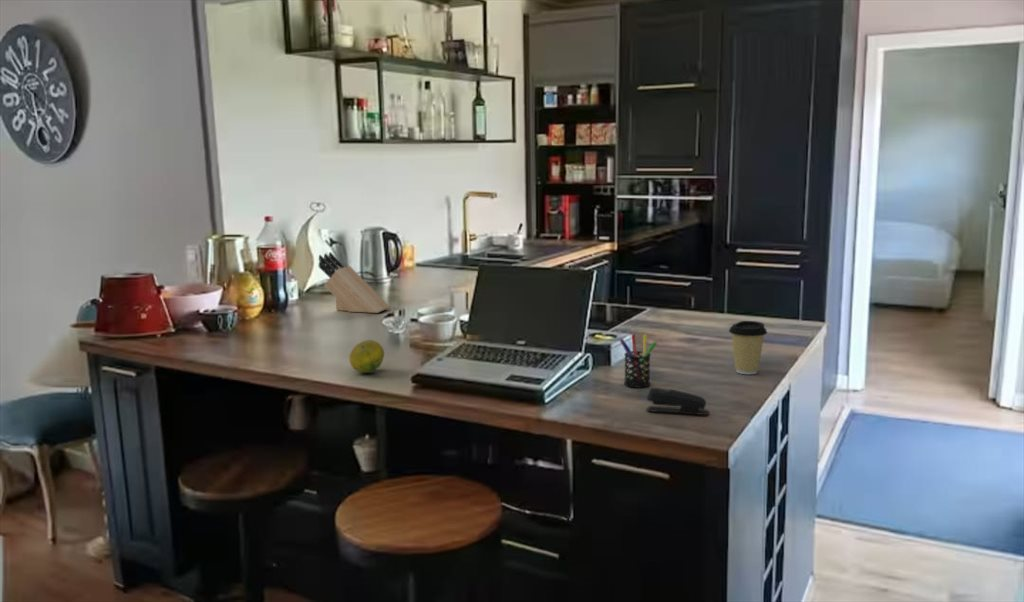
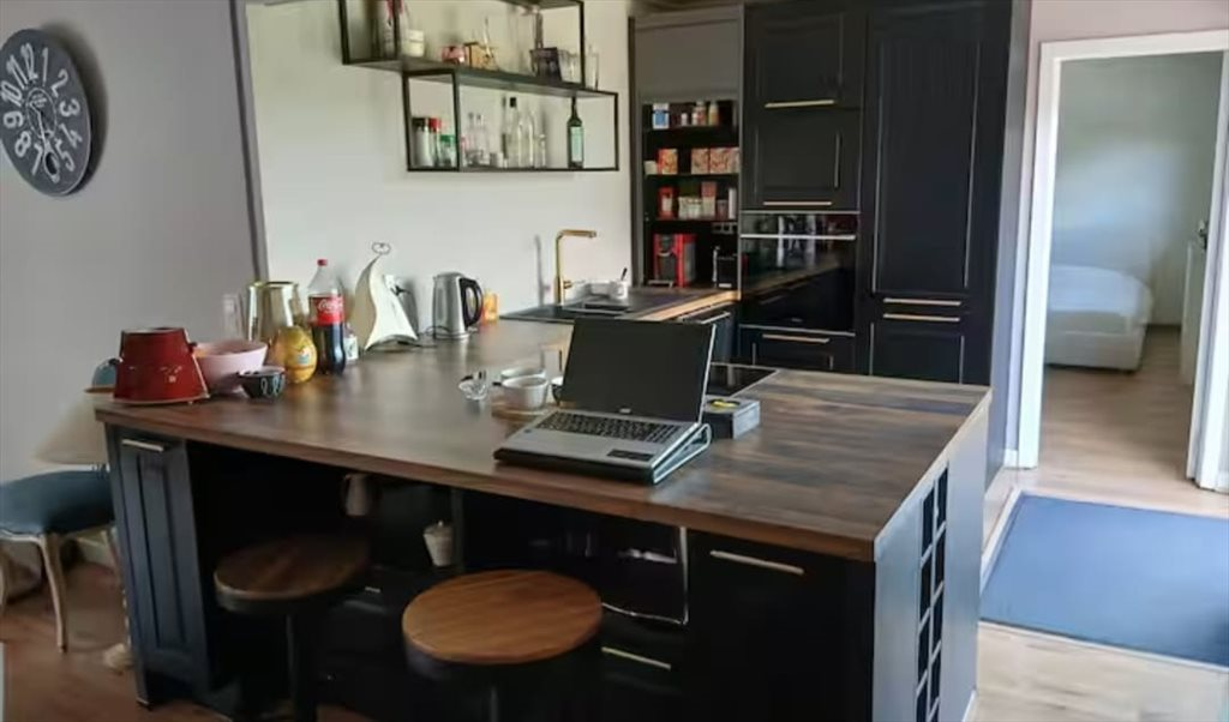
- coffee cup (747, 347)
- fruit (366, 356)
- pen holder (639, 358)
- stapler (677, 400)
- knife block (352, 281)
